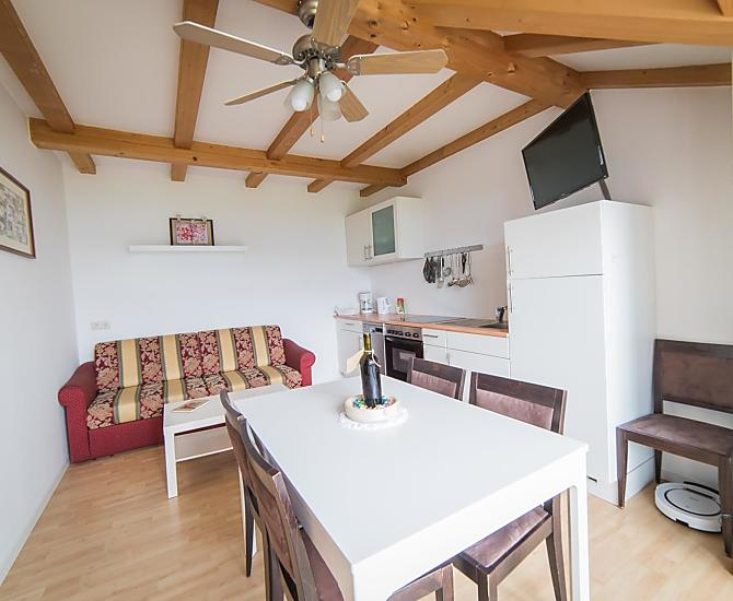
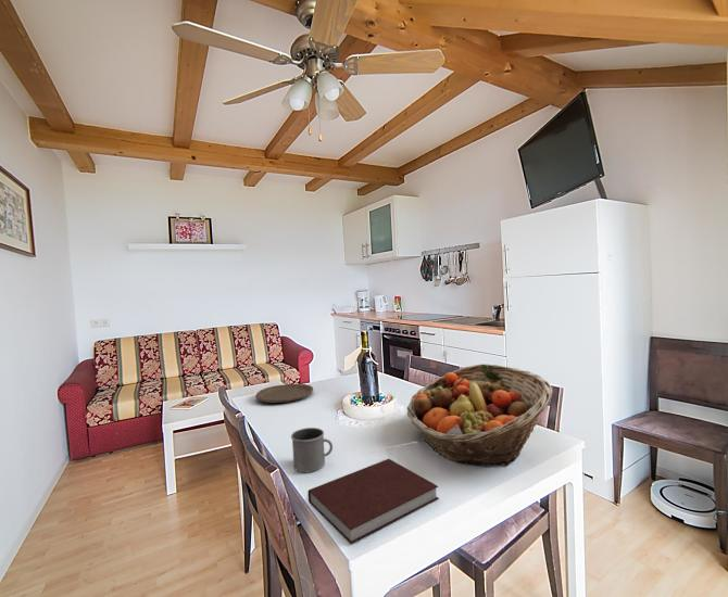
+ plate (285, 393)
+ fruit basket (474, 408)
+ mug (312, 448)
+ notebook (373, 494)
